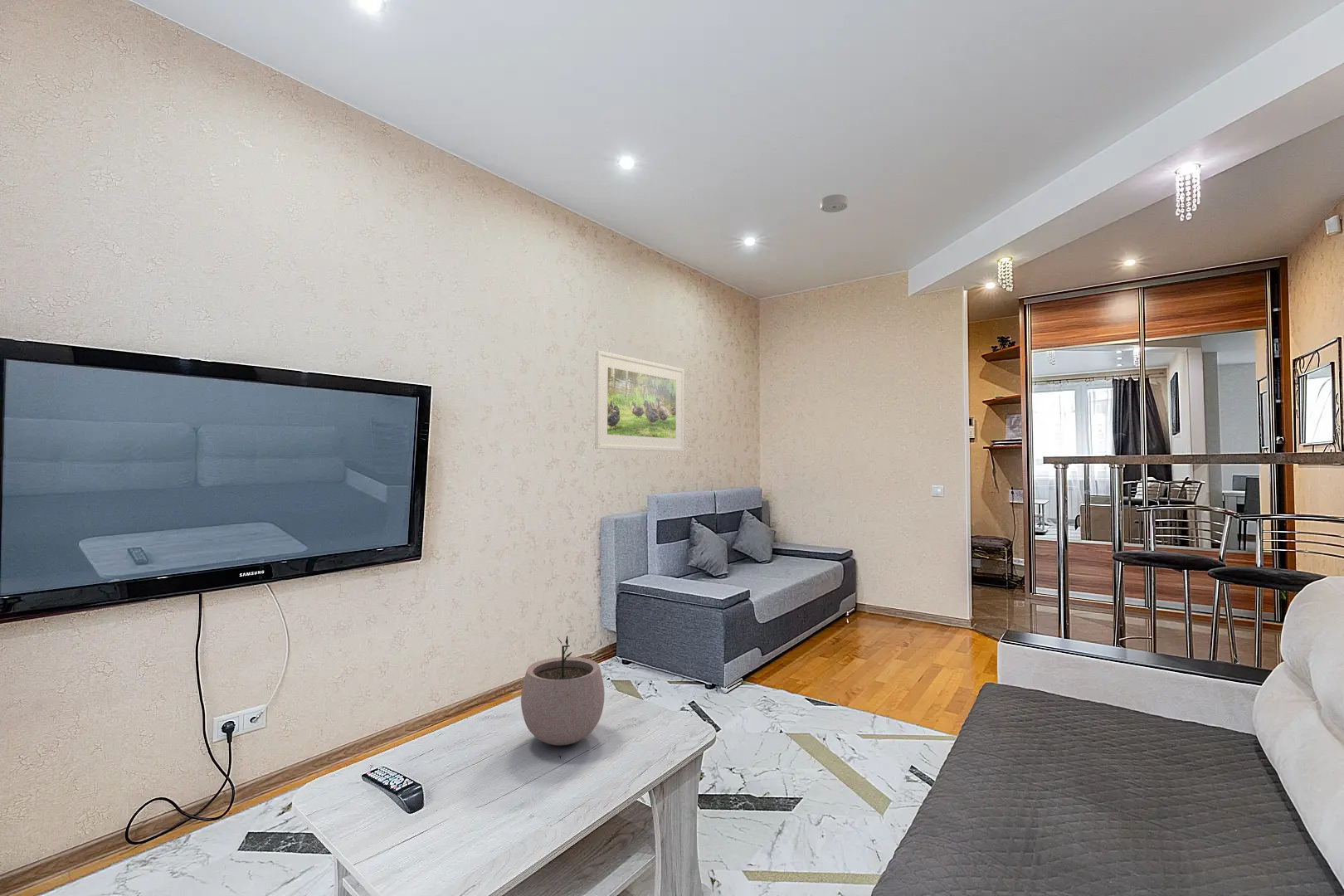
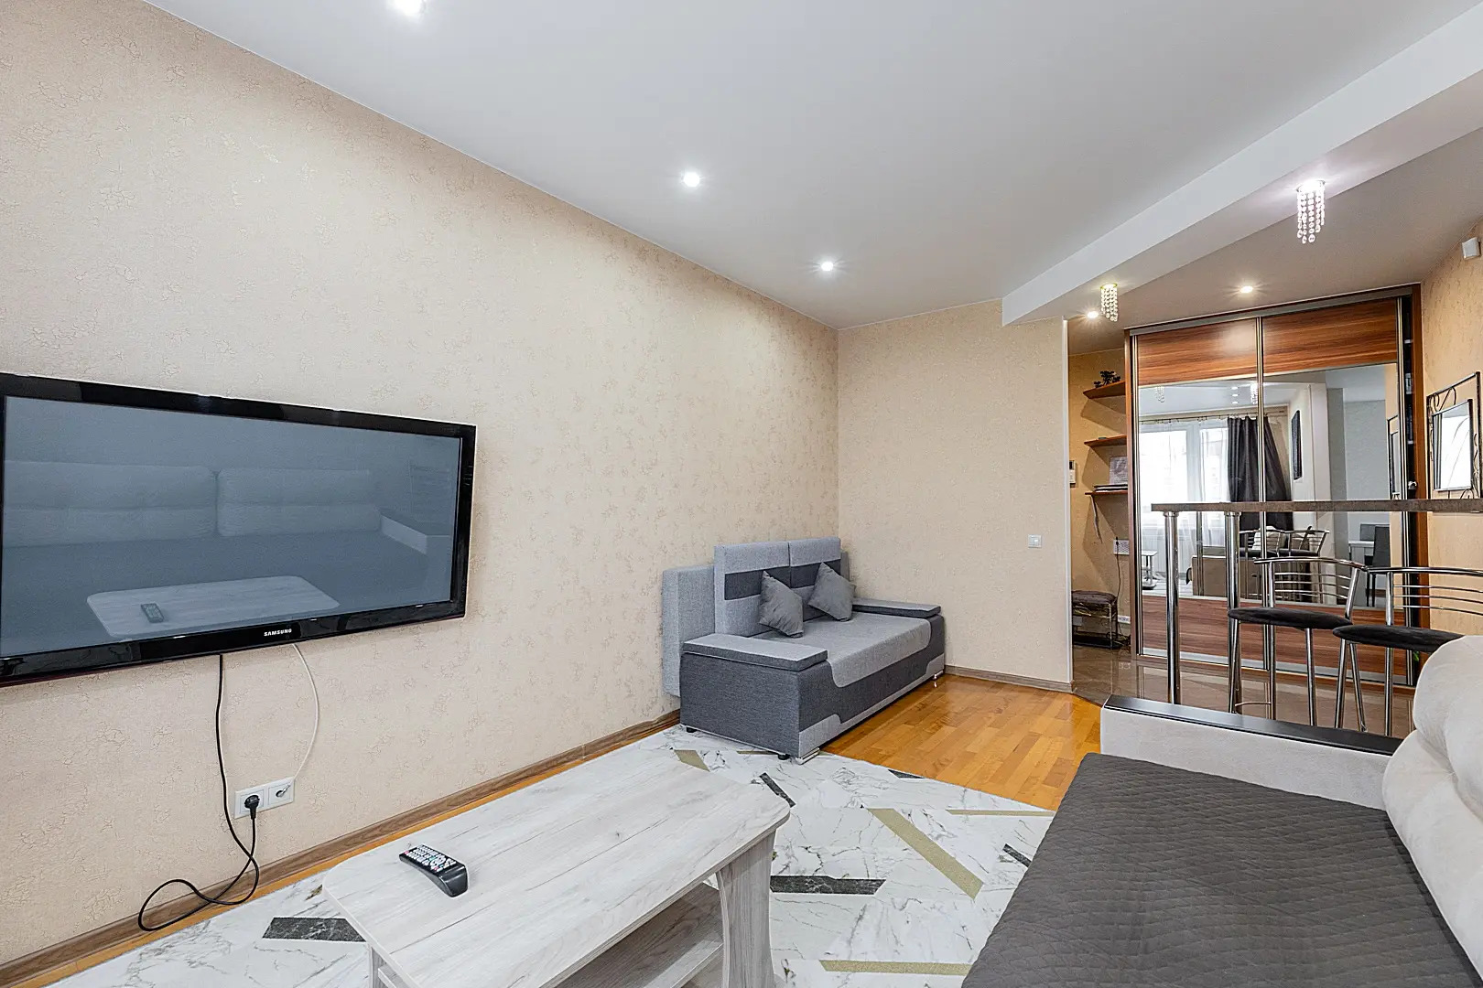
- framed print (643, 405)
- plant pot (563, 688)
- smoke detector (834, 203)
